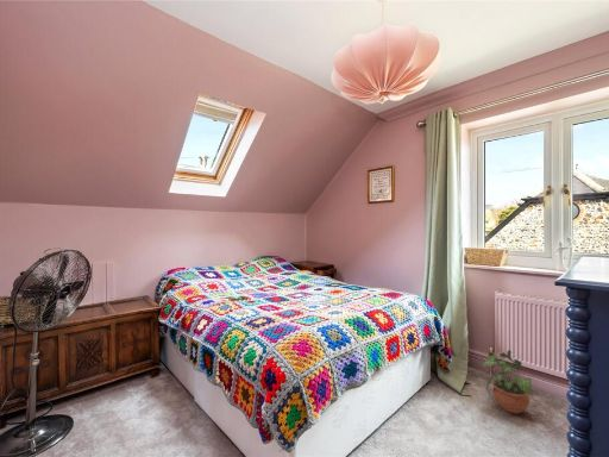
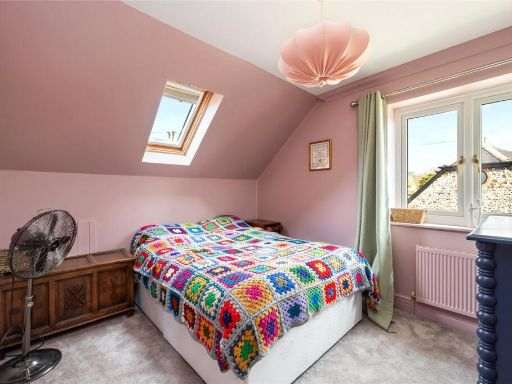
- potted plant (509, 380)
